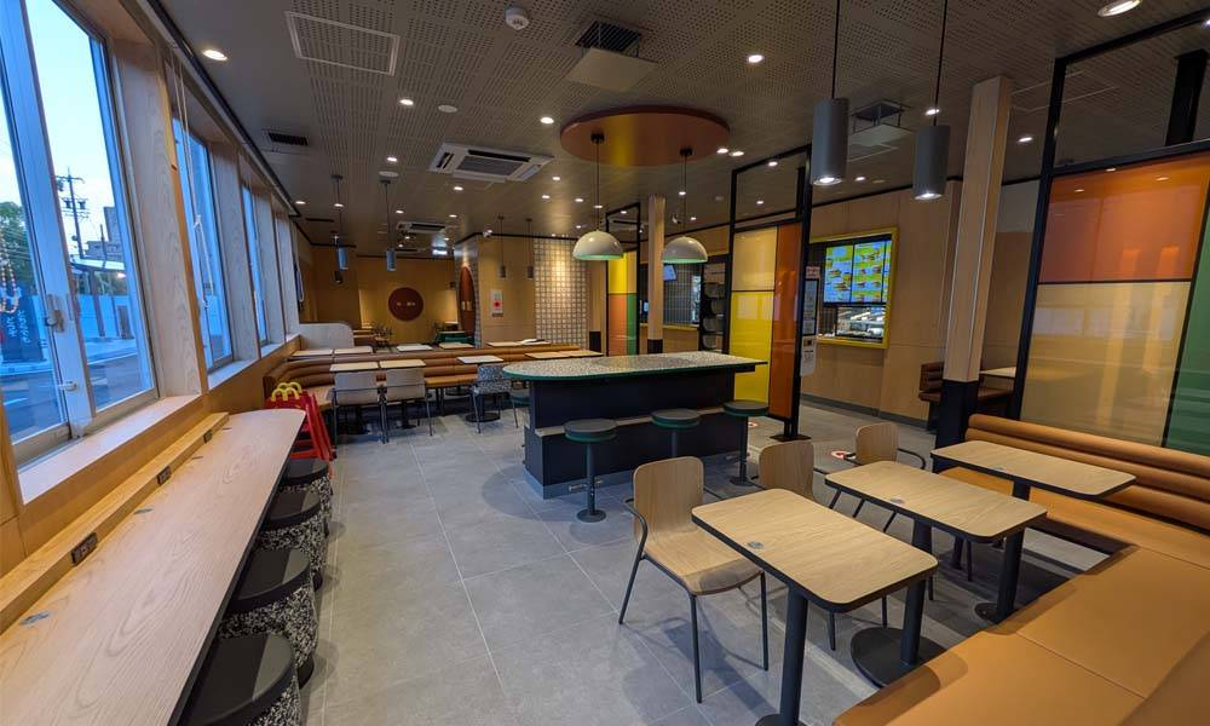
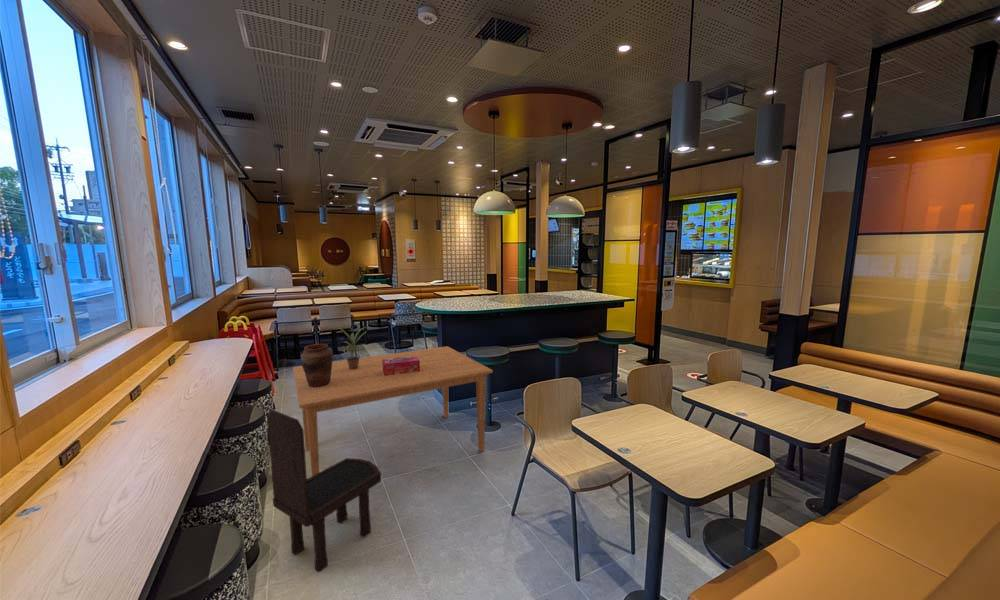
+ dining chair (329, 472)
+ vase (317, 365)
+ dining table (392, 397)
+ tissue box (401, 365)
+ potted plant (353, 347)
